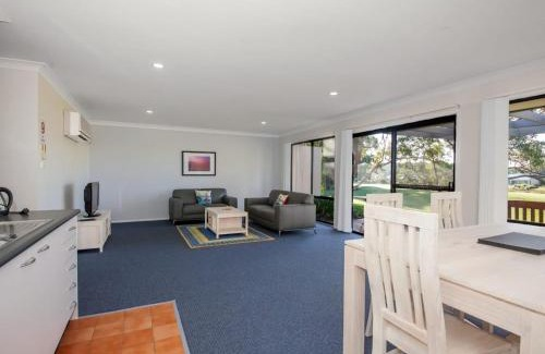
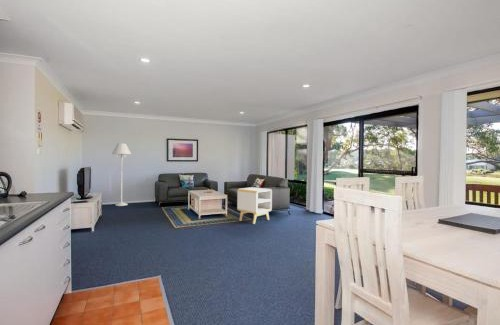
+ floor lamp (121, 174)
+ side table (254, 204)
